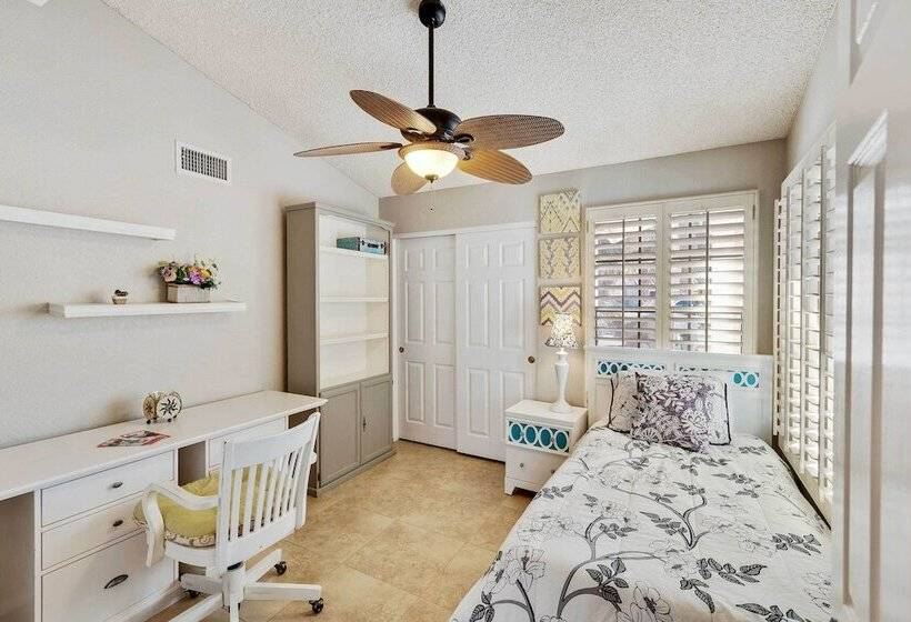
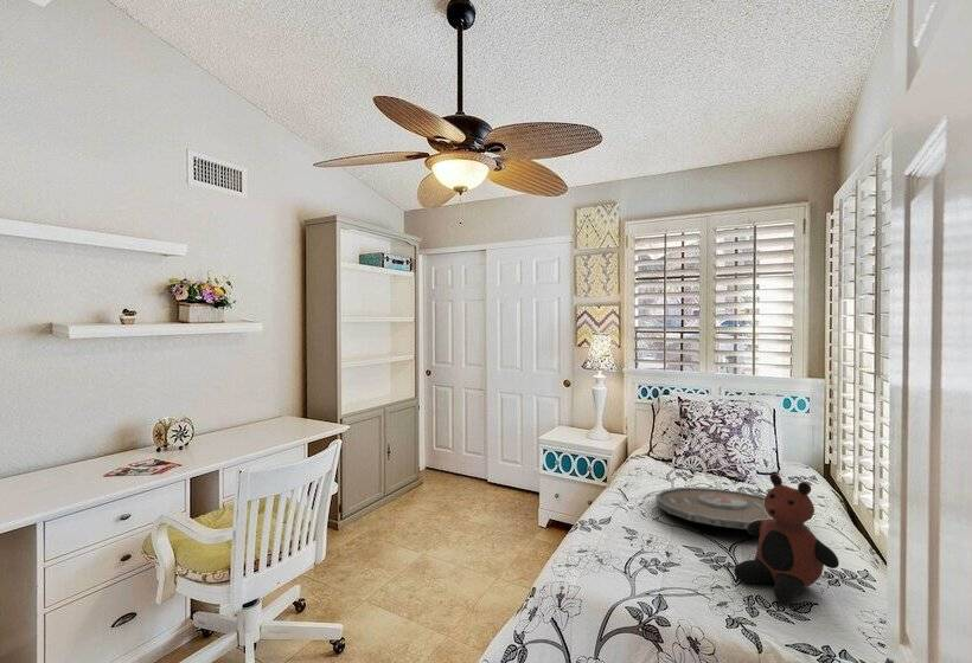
+ teddy bear (779, 533)
+ serving tray (722, 506)
